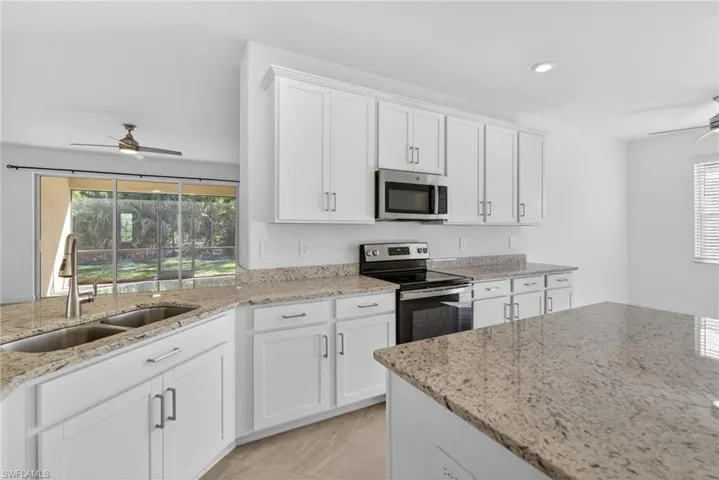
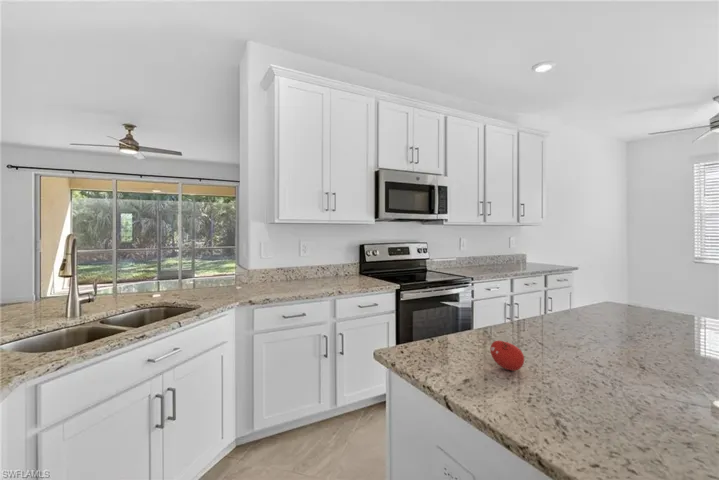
+ fruit (507, 354)
